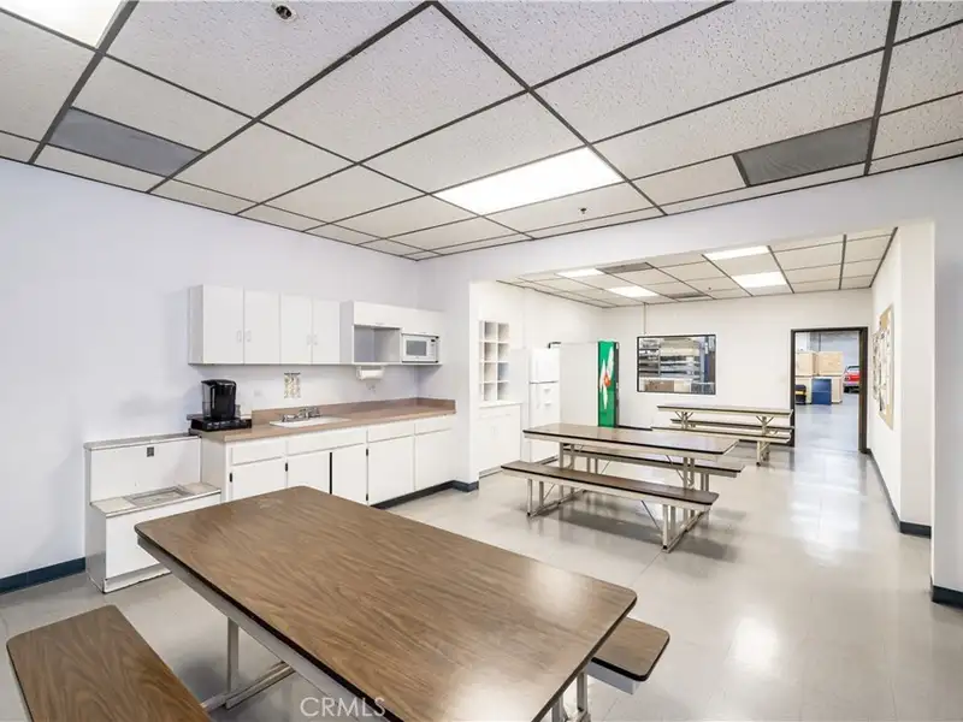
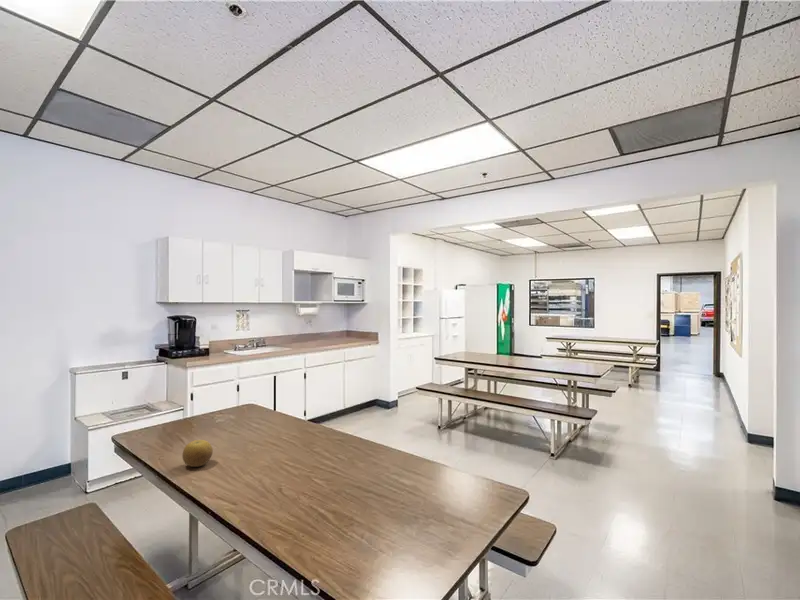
+ fruit (197, 453)
